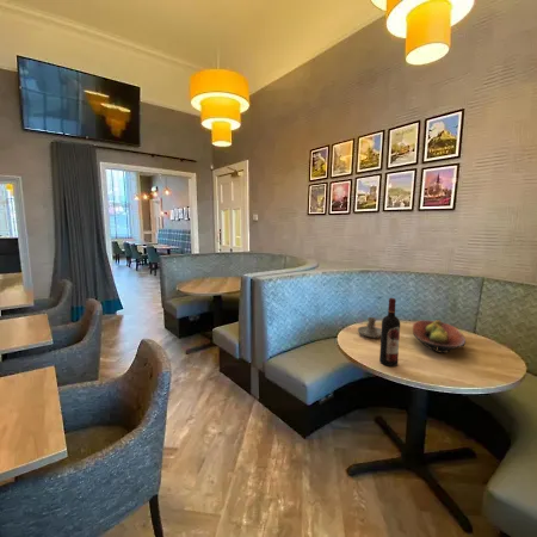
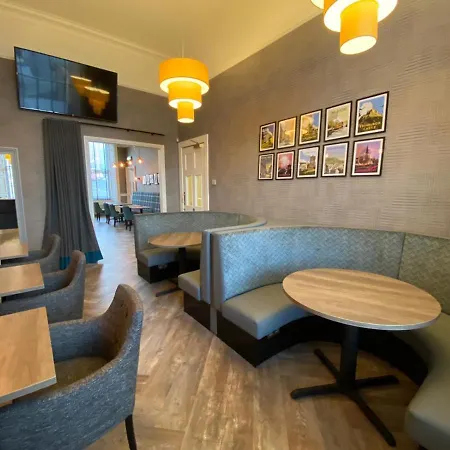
- fruit bowl (437, 333)
- wine bottle (390, 331)
- candle holder (371, 327)
